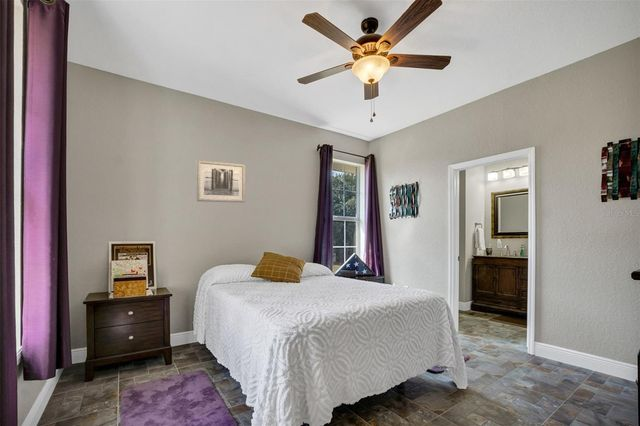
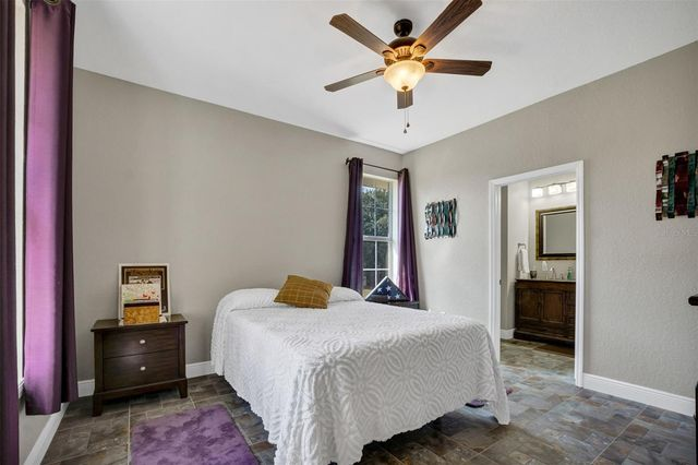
- wall art (222, 182)
